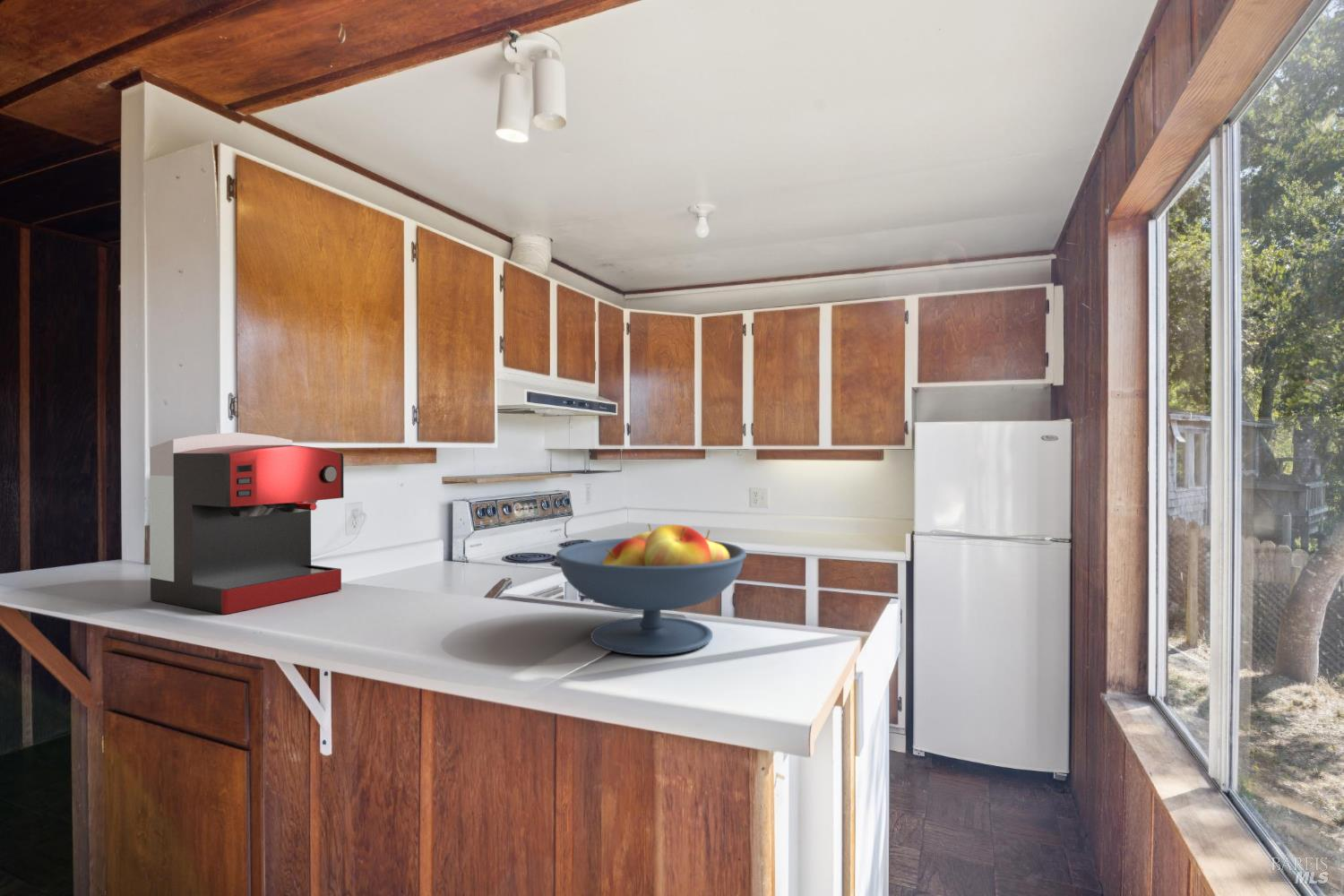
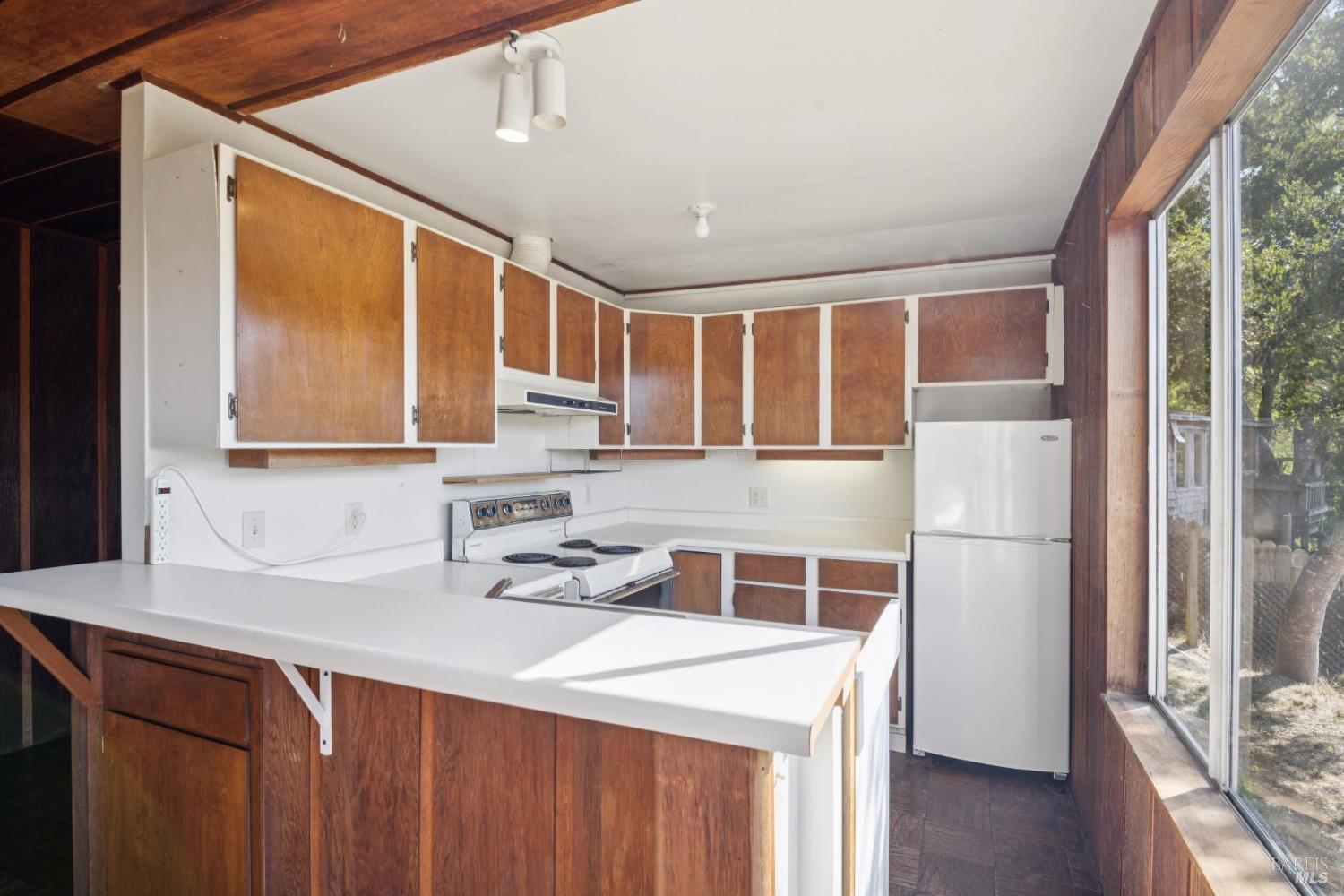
- coffee maker (261, 513)
- fruit bowl (651, 578)
